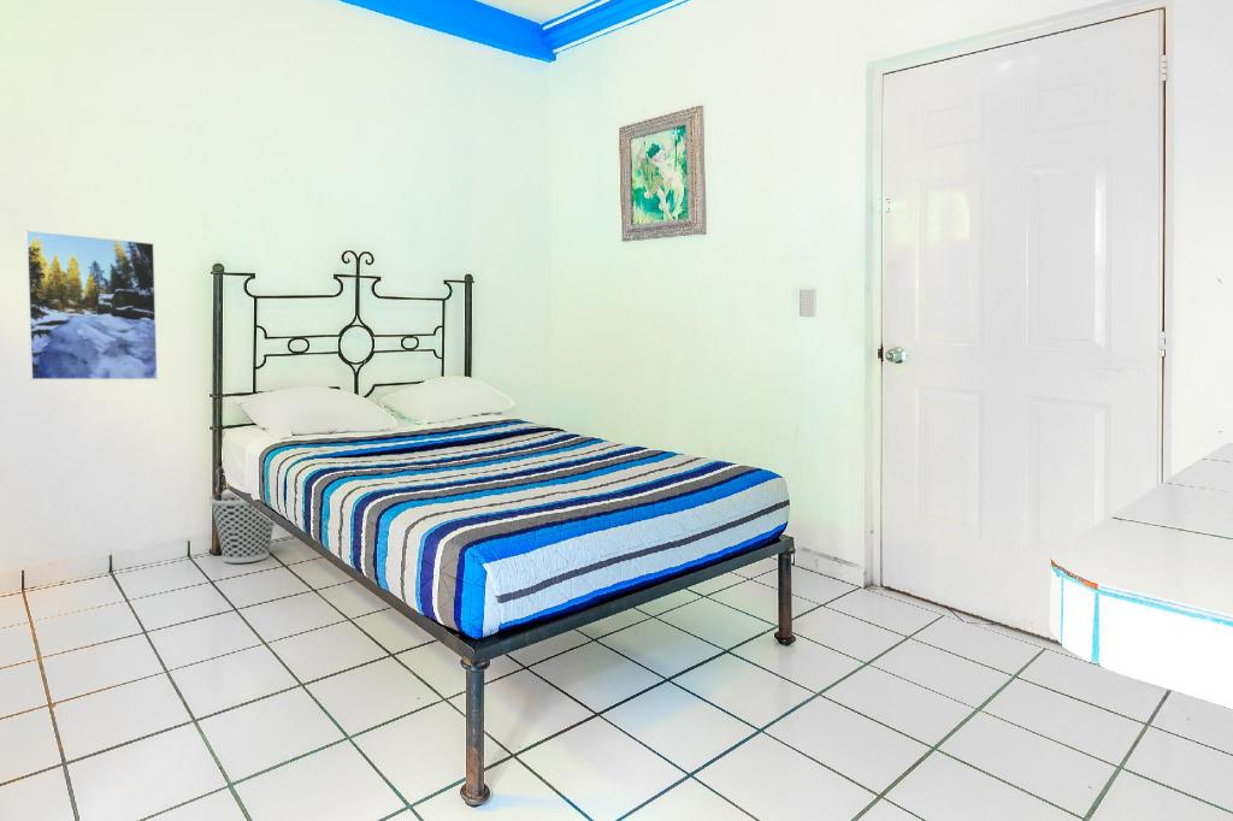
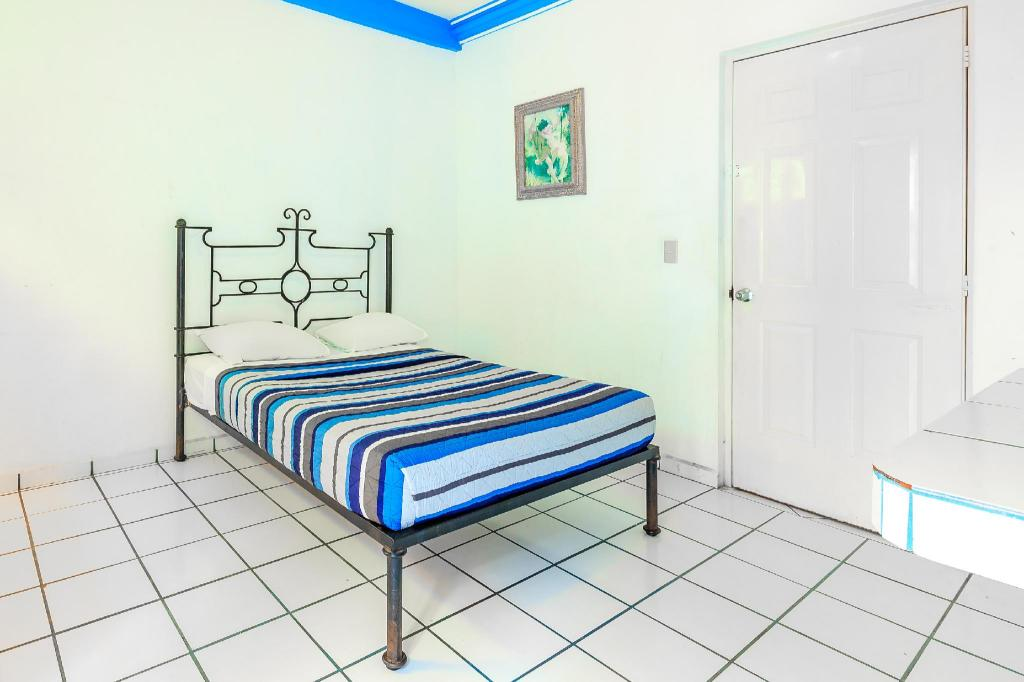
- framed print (94, 308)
- wastebasket (244, 526)
